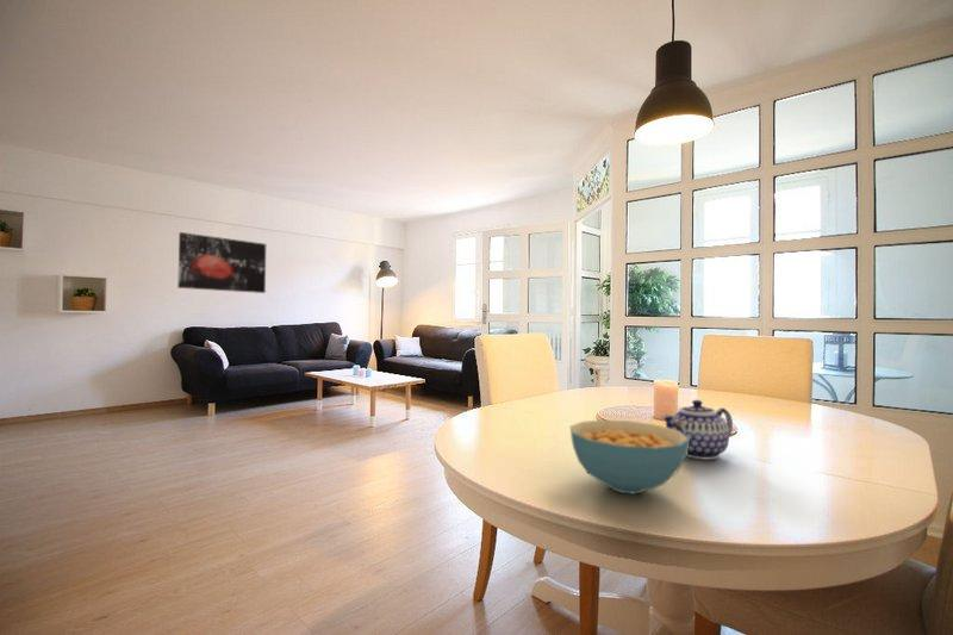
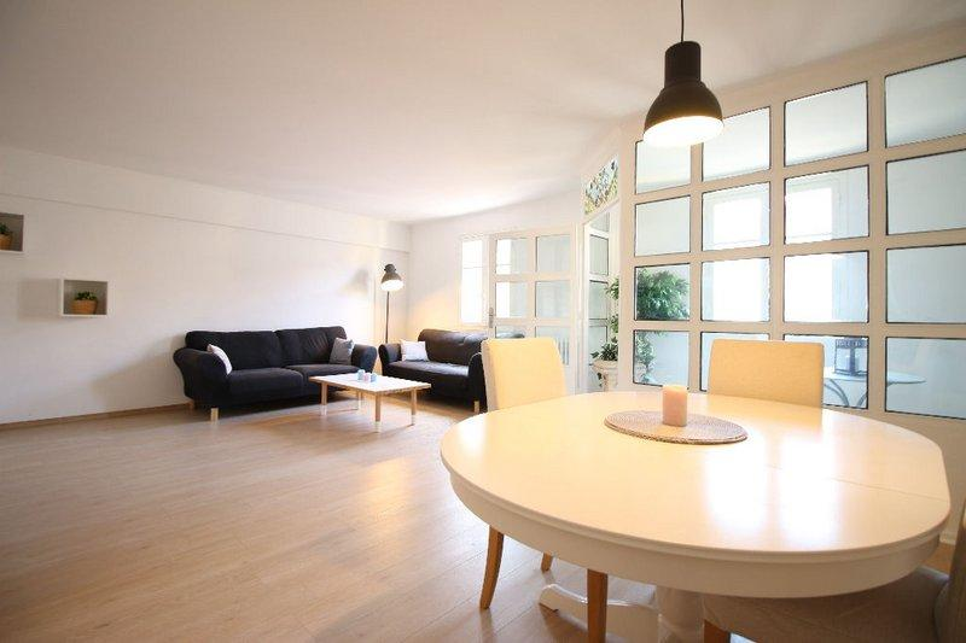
- cereal bowl (625, 459)
- wall art (224, 264)
- teapot (697, 427)
